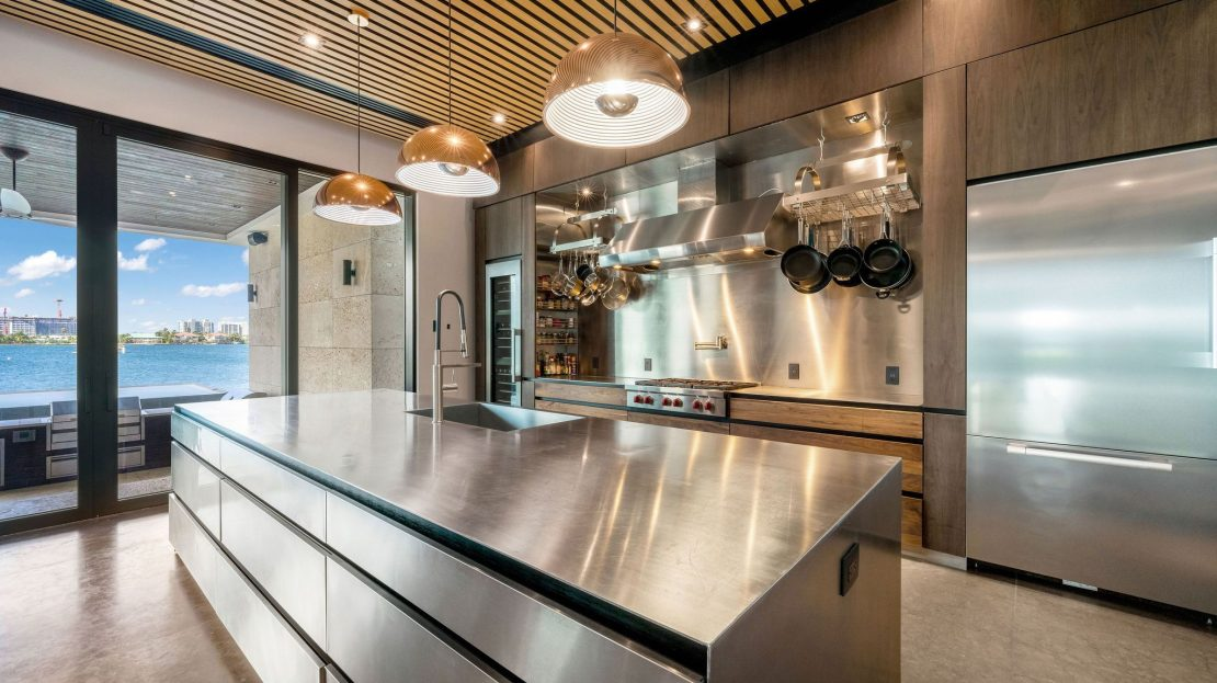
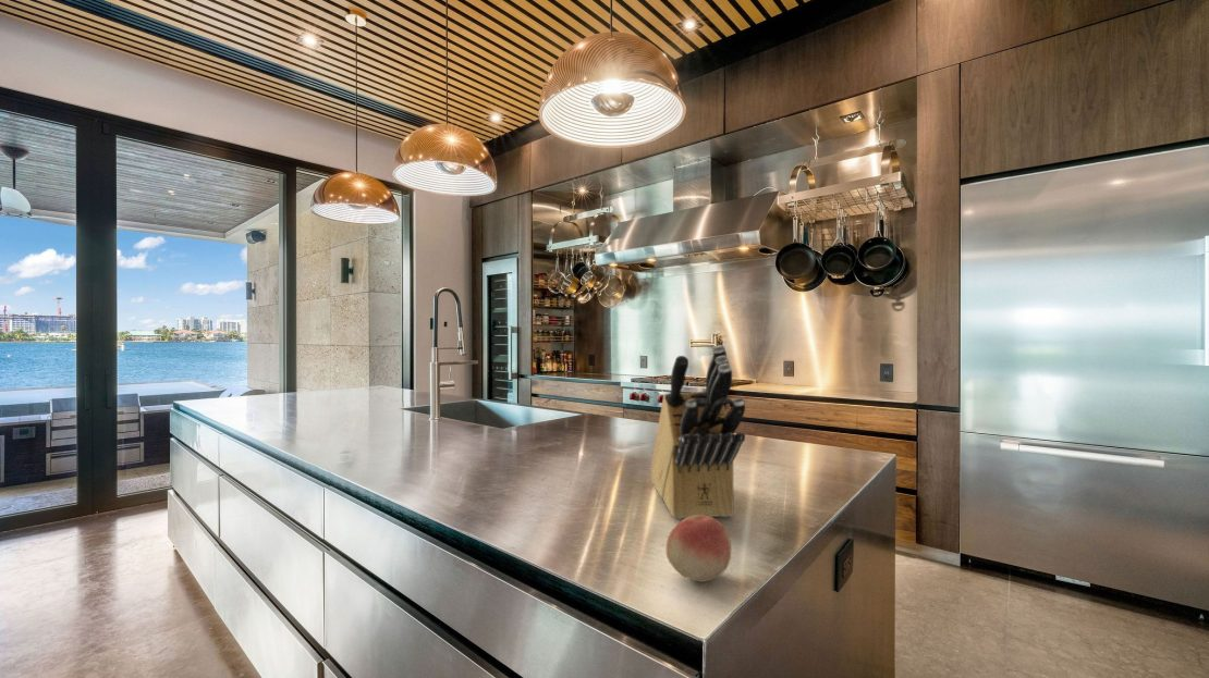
+ fruit (697, 546)
+ knife block (692, 424)
